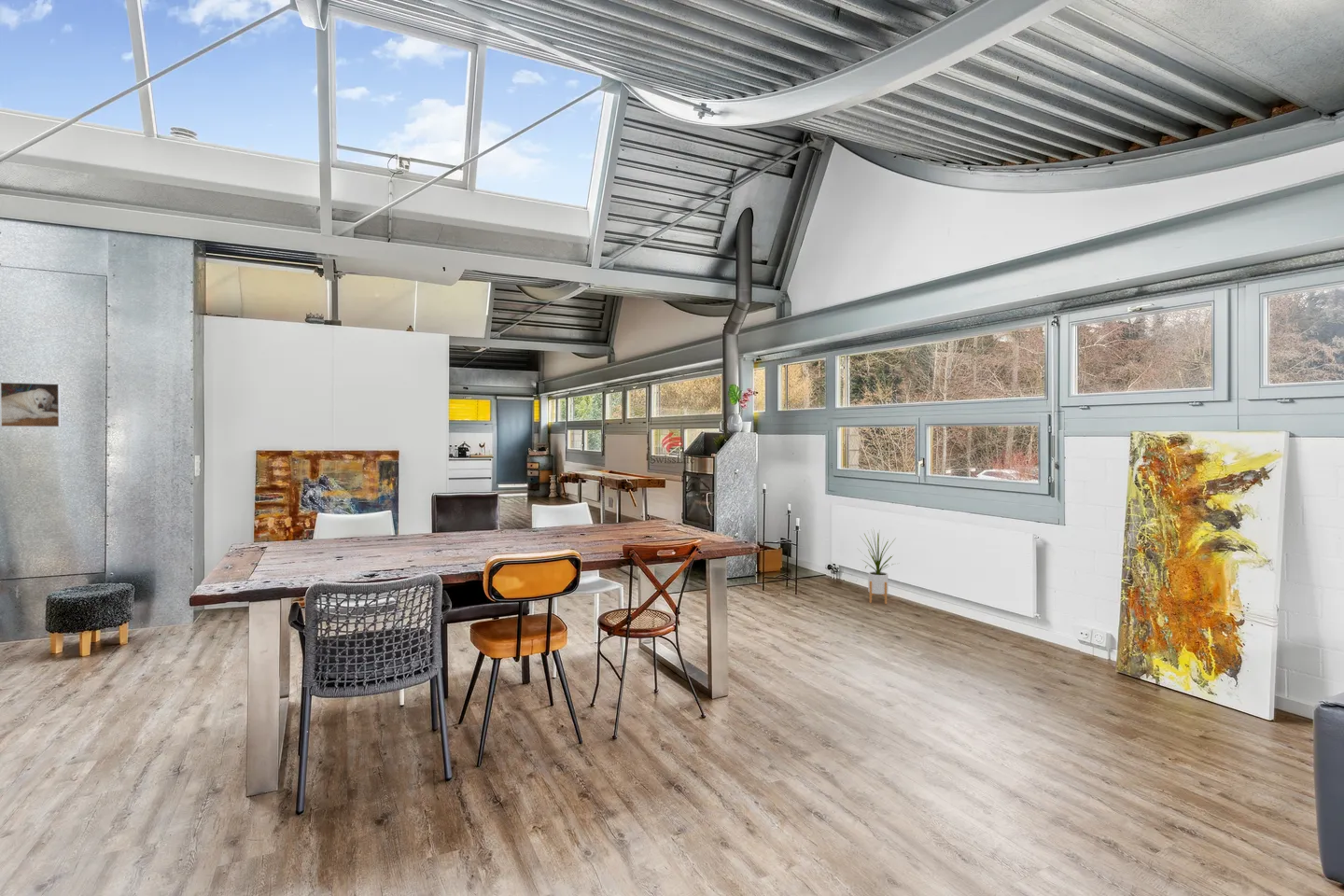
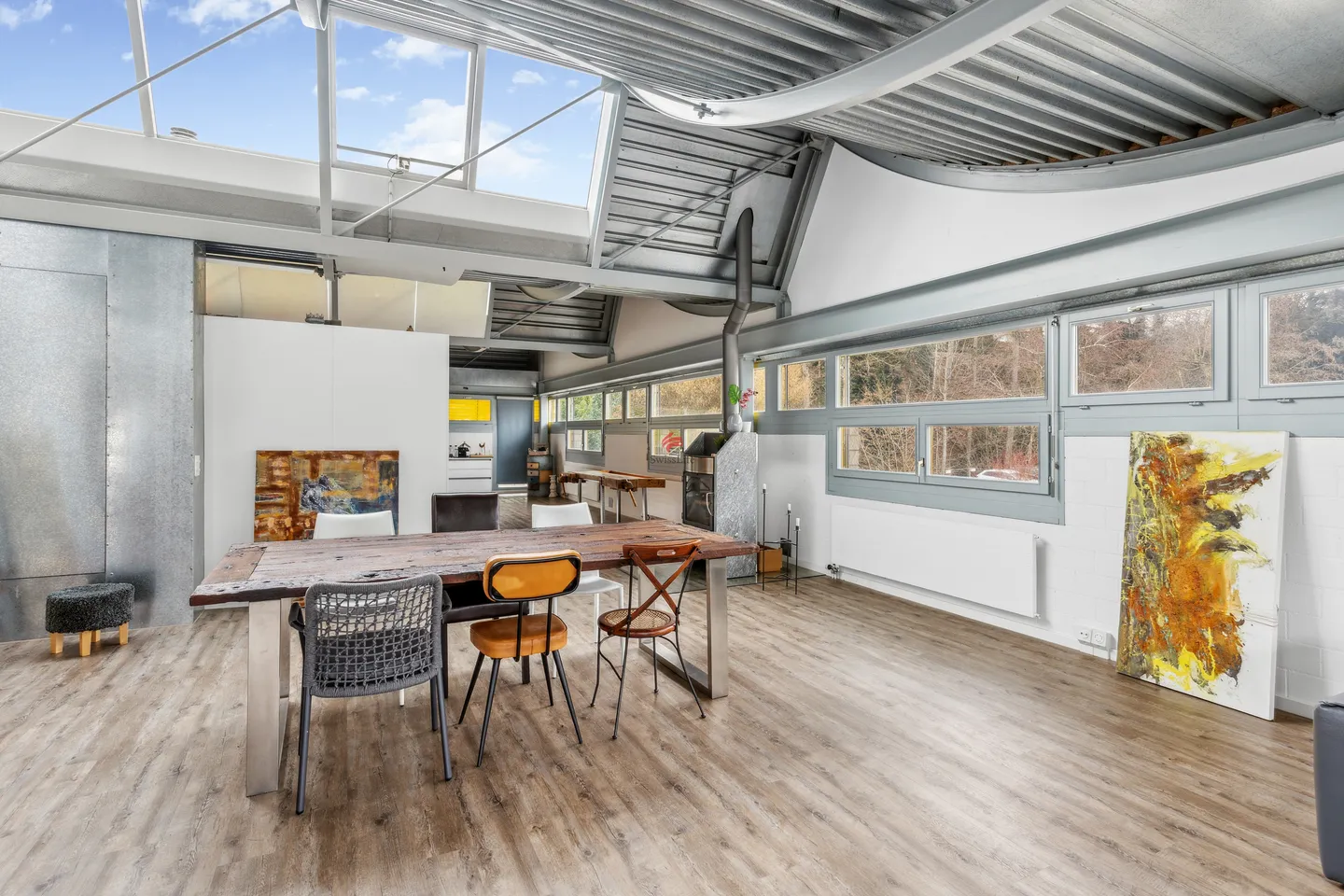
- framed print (31, 404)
- house plant (879, 565)
